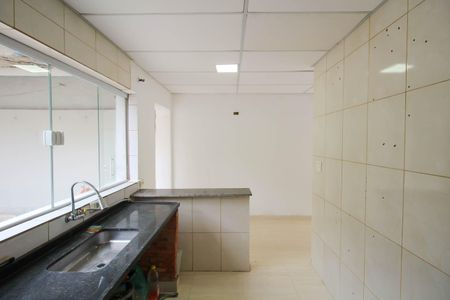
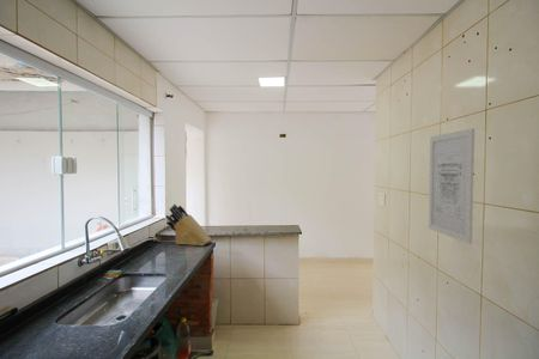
+ knife block (188, 224)
+ wall art (448, 184)
